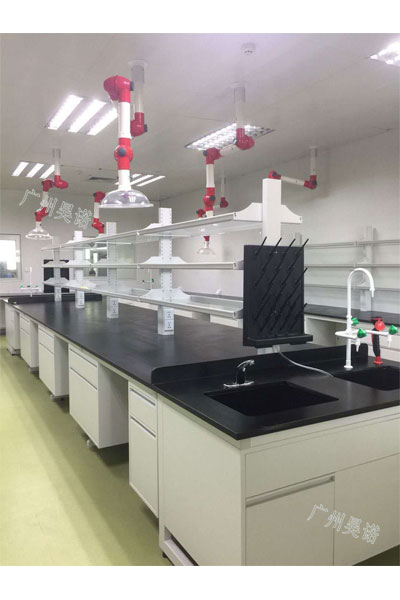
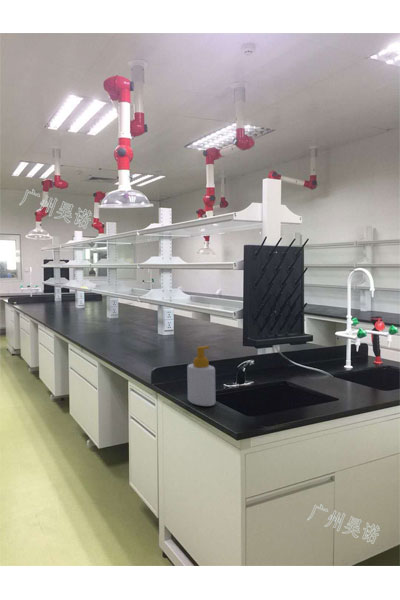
+ soap bottle (201, 374)
